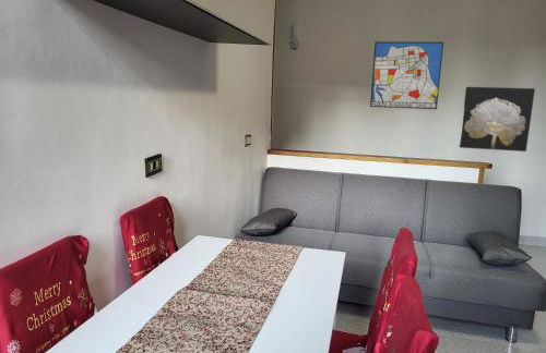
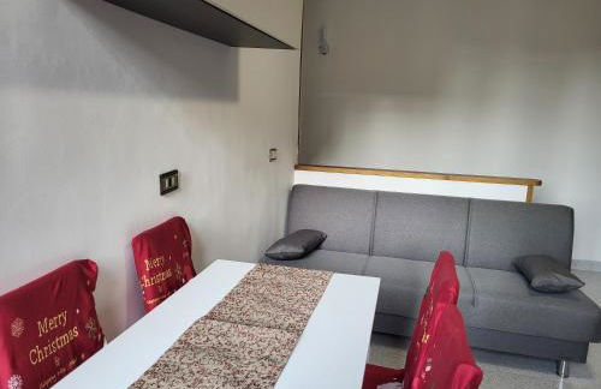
- wall art (405, 75)
- wall art (496, 119)
